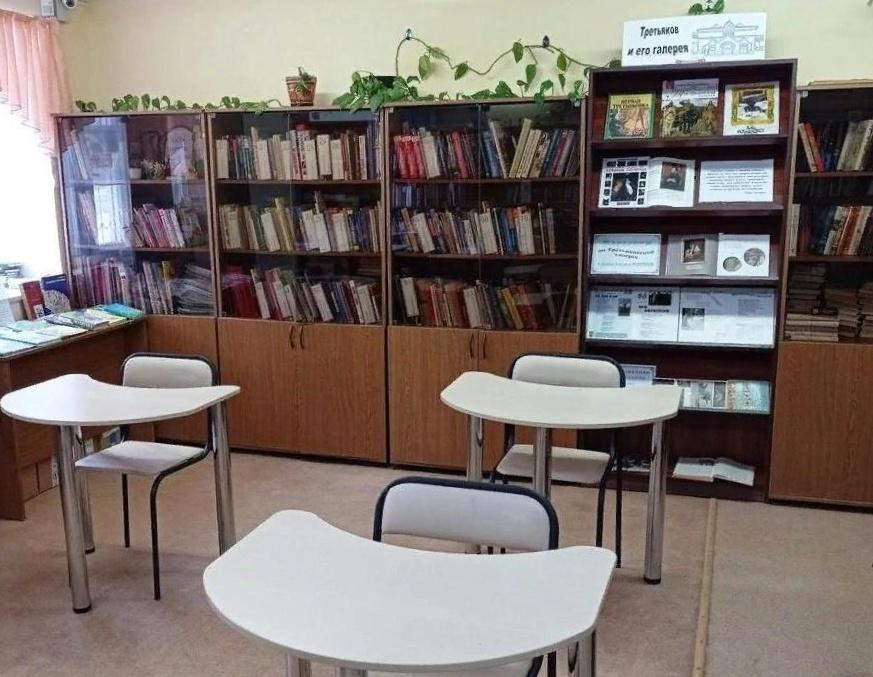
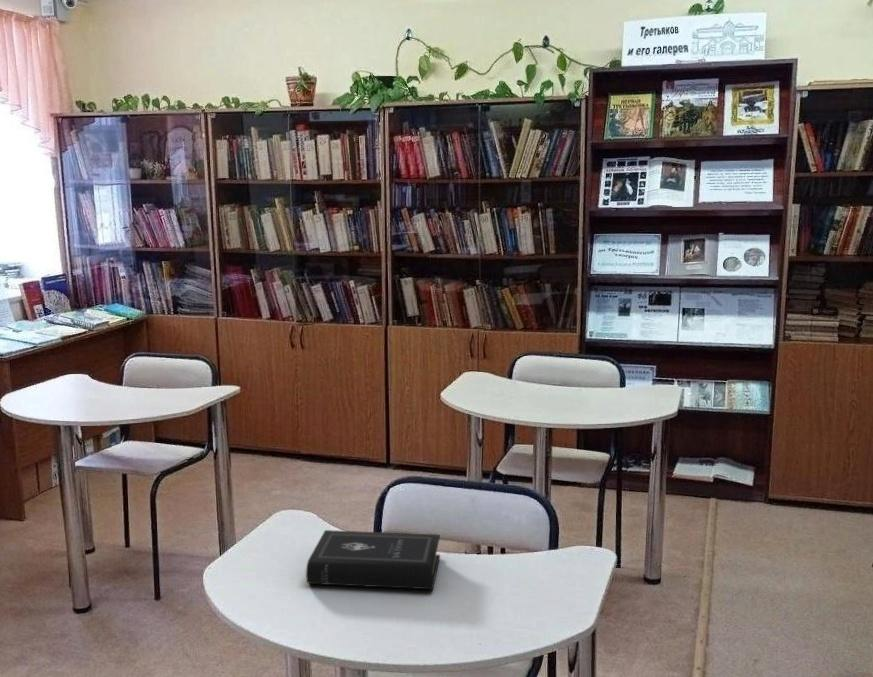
+ book (377, 556)
